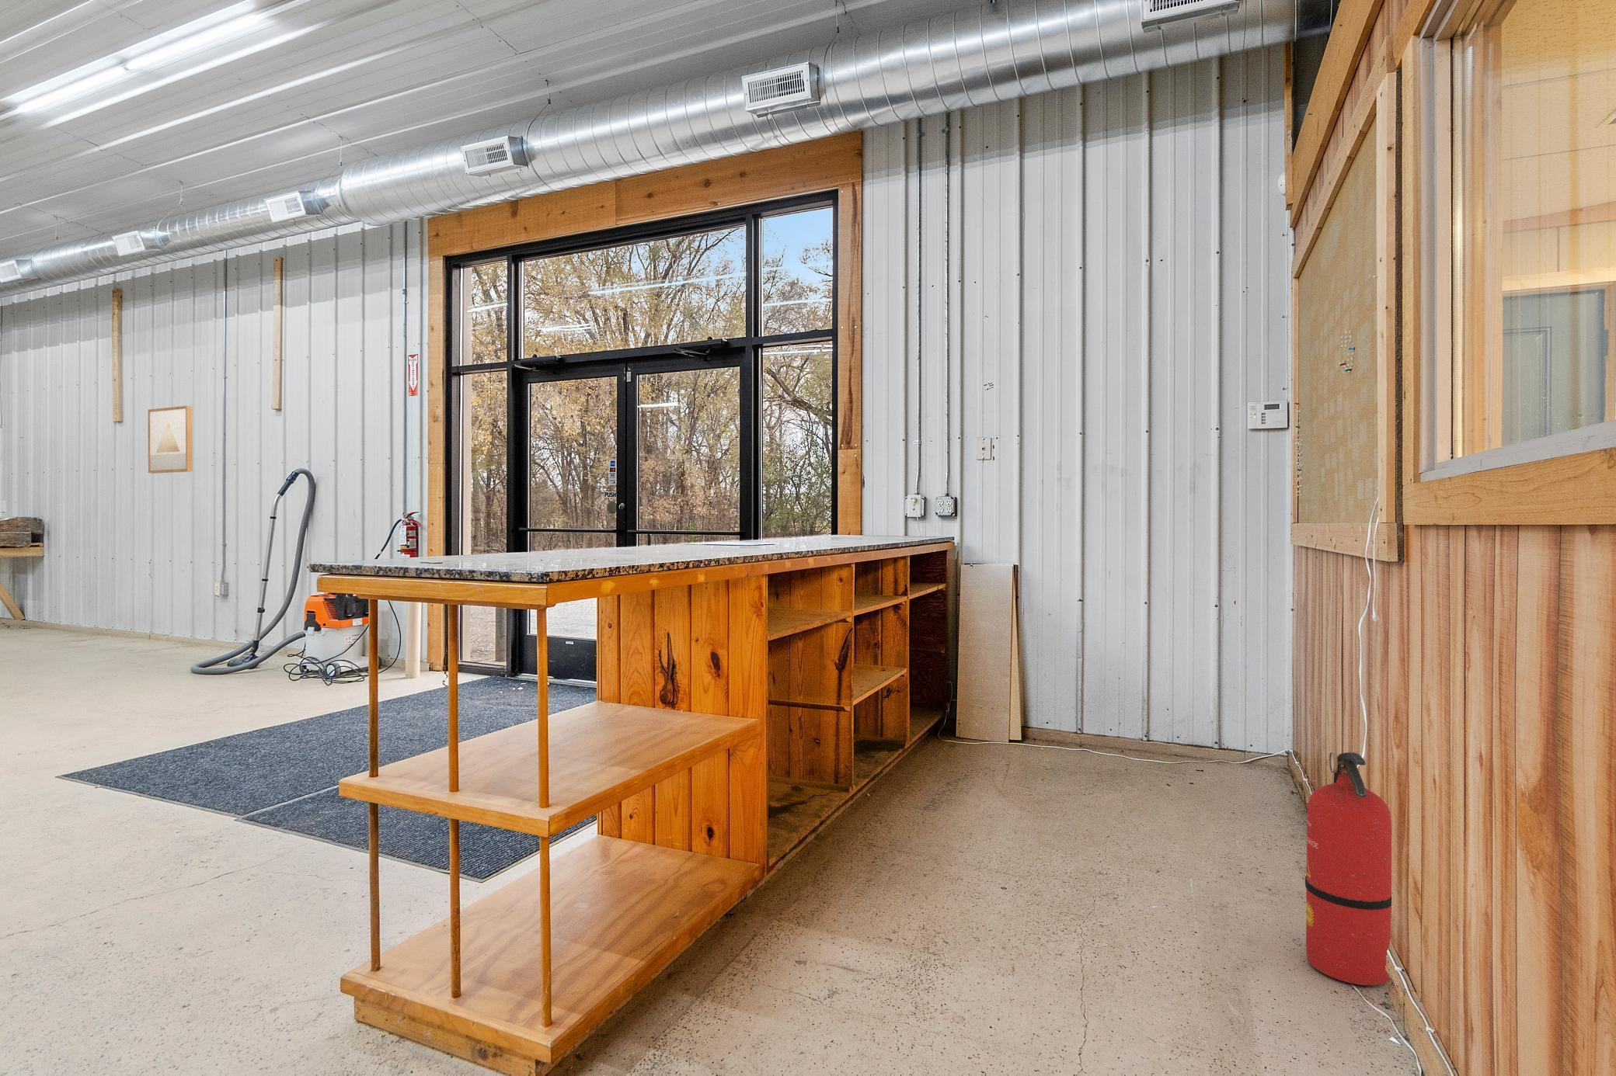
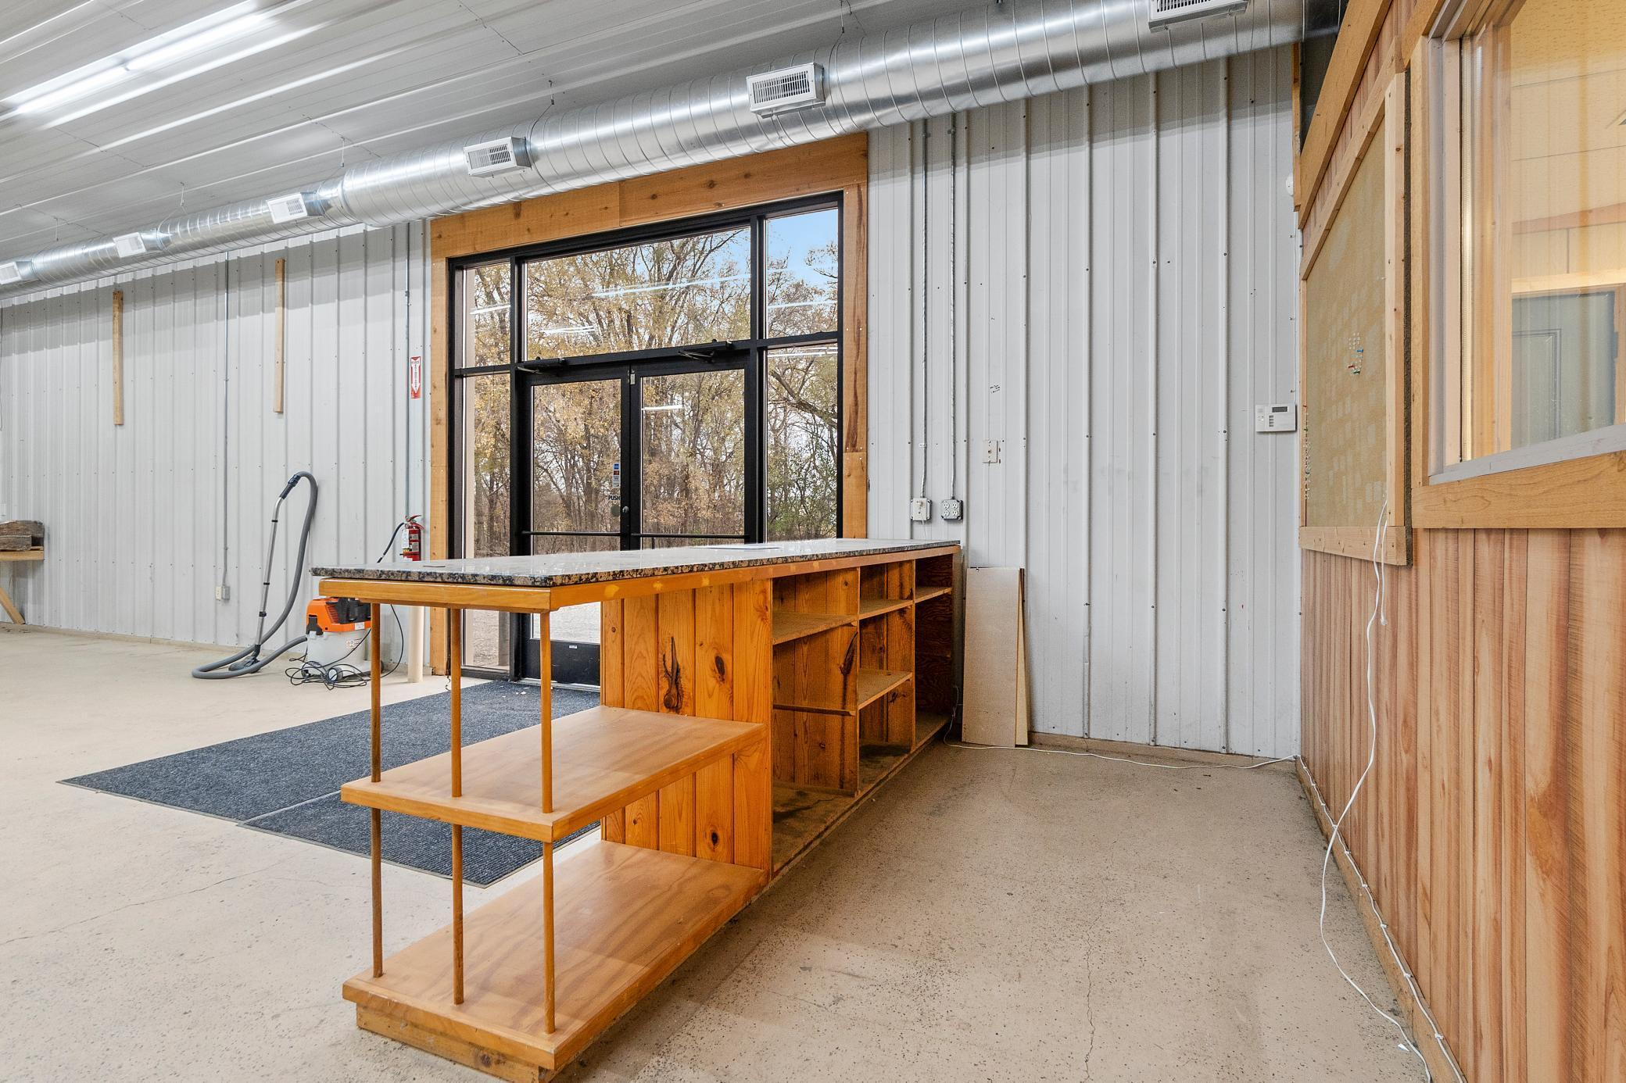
- fire extinguisher (1347, 857)
- wall art (169, 440)
